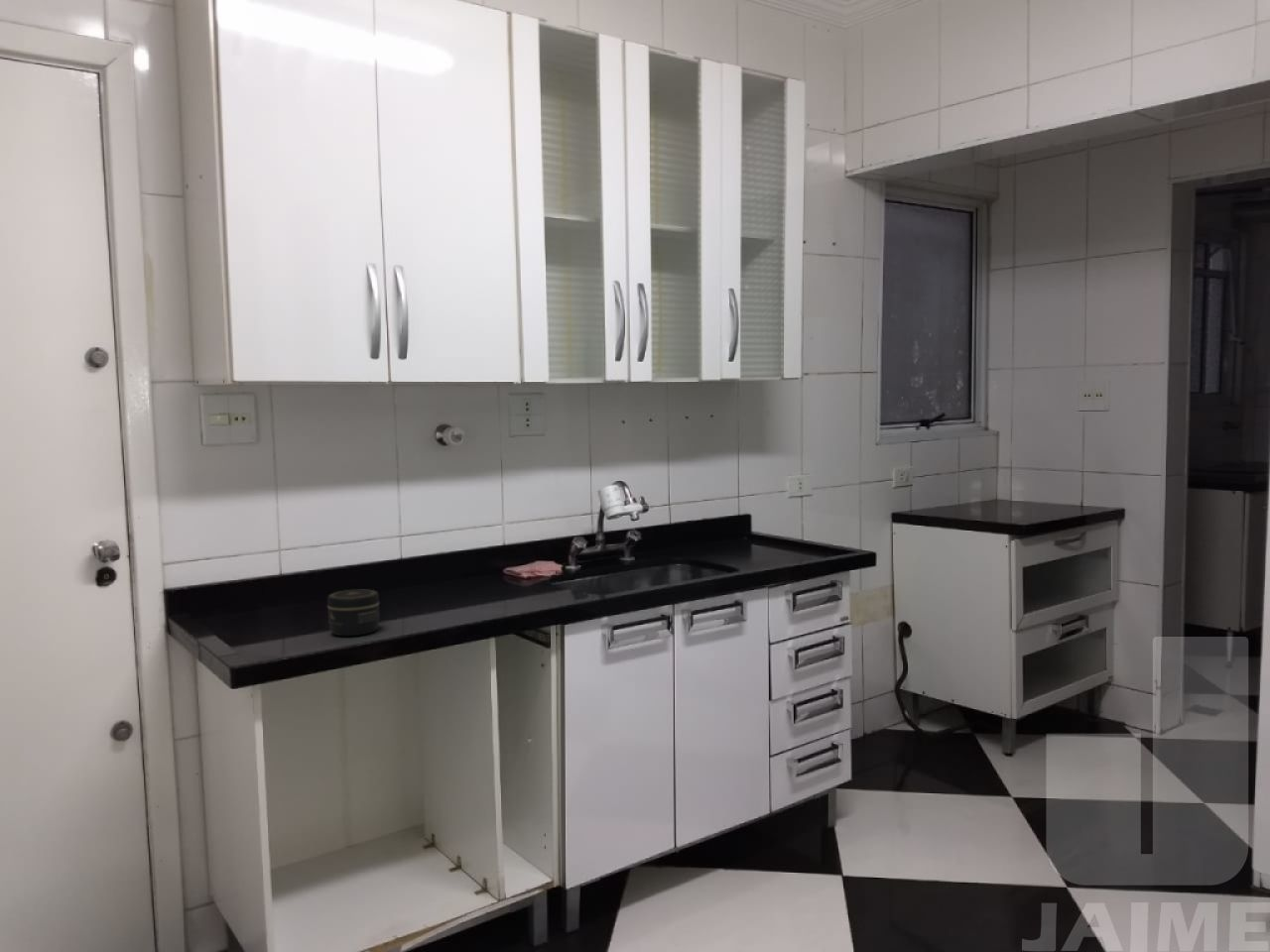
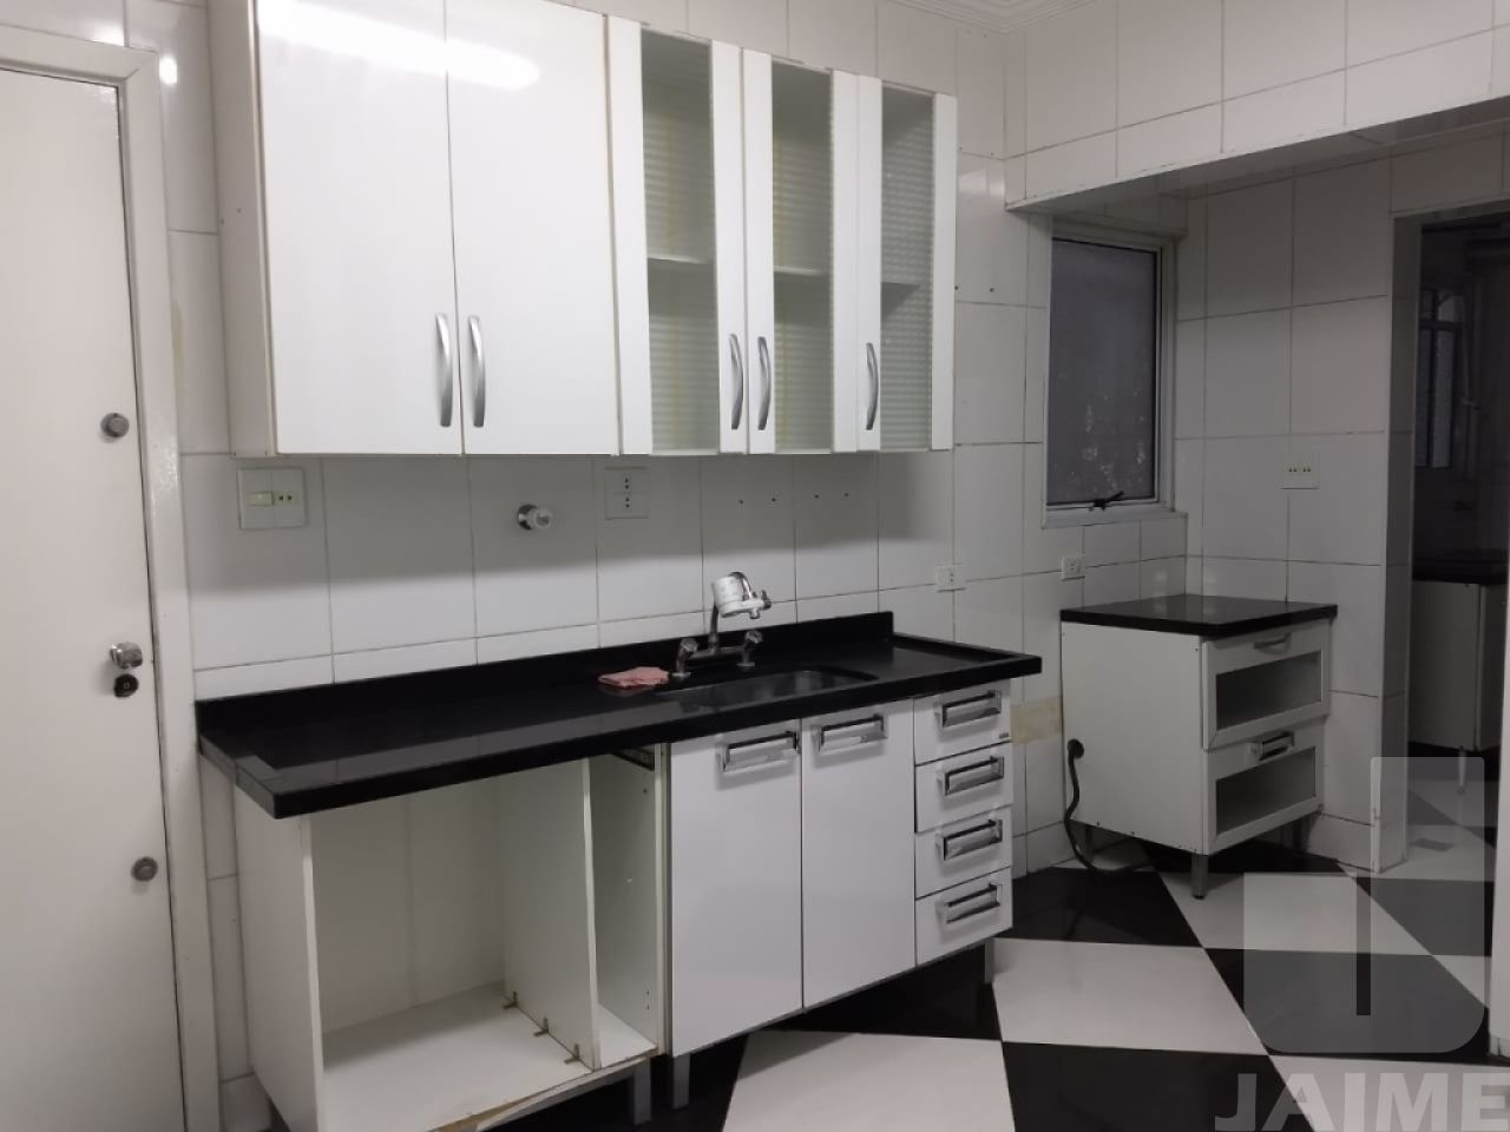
- jar (353, 612)
